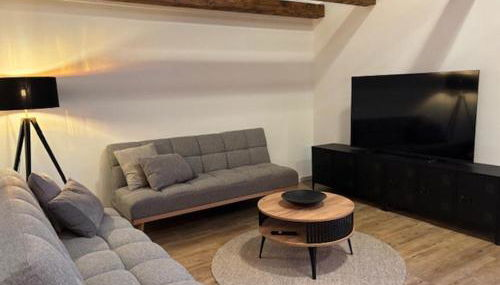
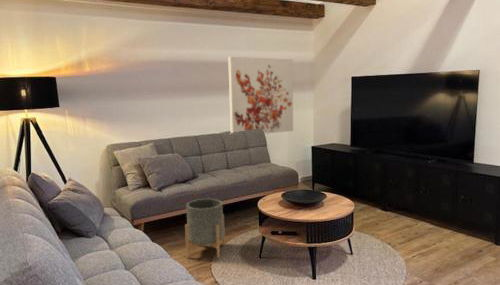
+ planter (205, 227)
+ wall art (262, 96)
